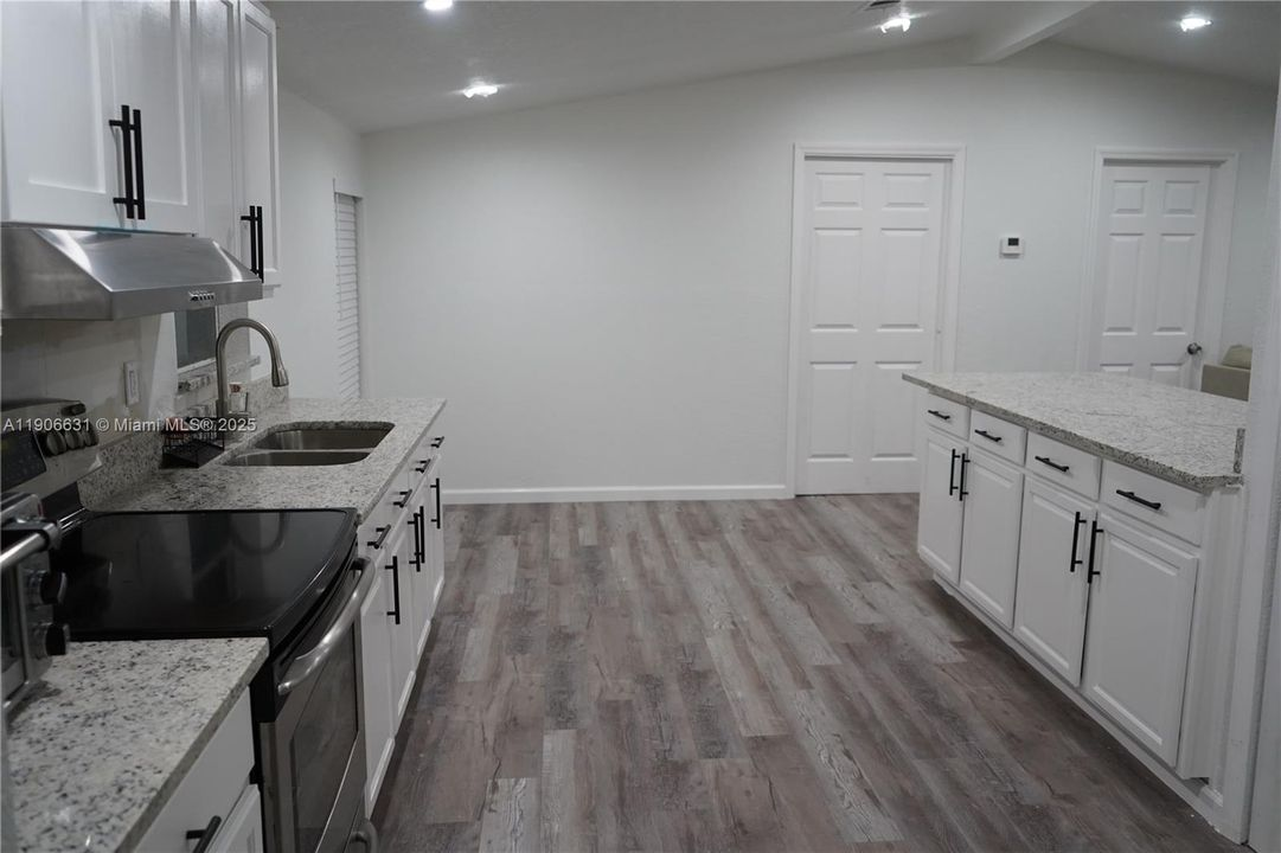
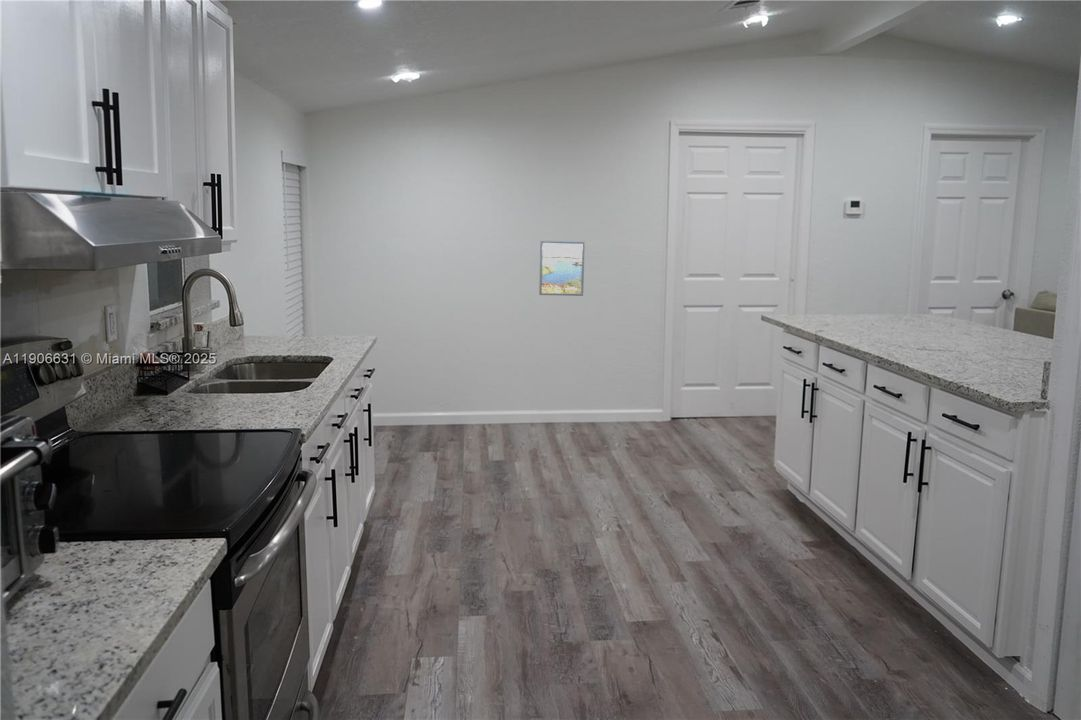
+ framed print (561, 268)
